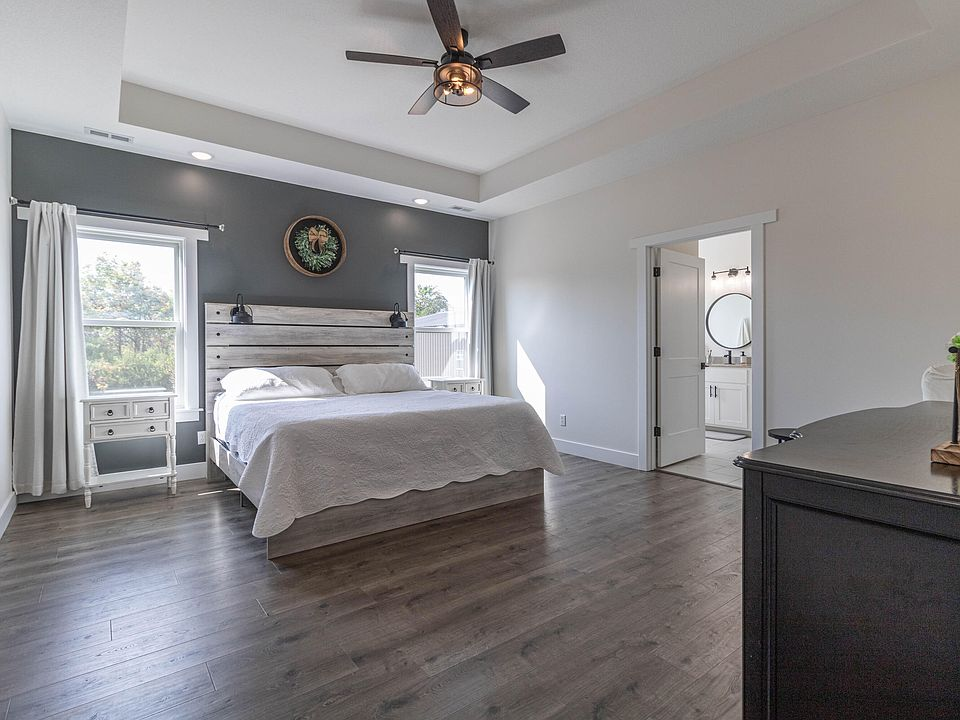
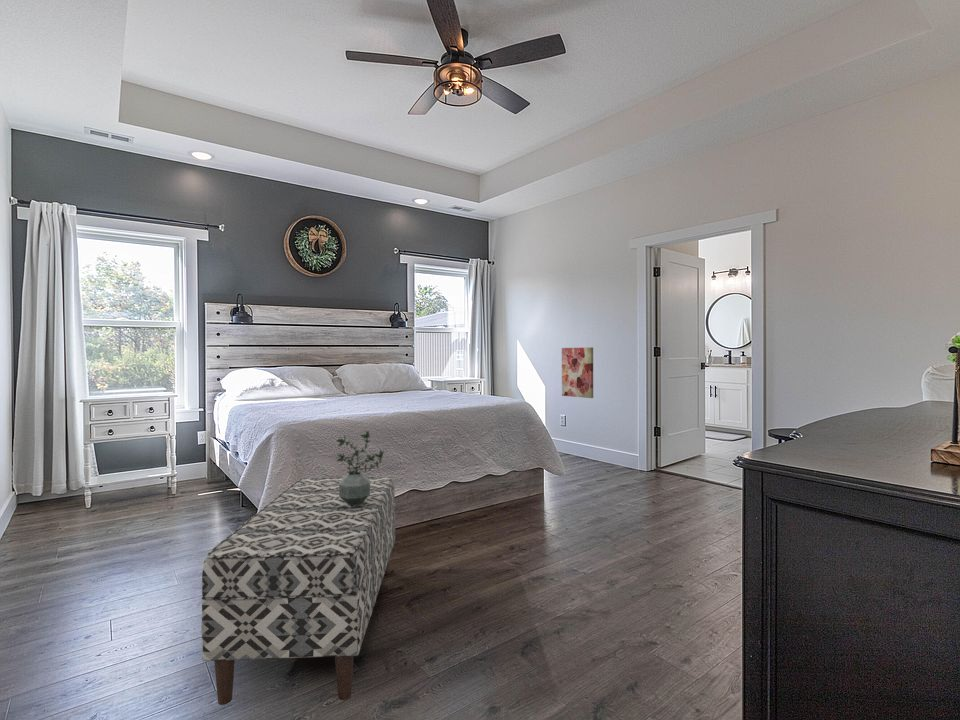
+ bench (322, 564)
+ wall art (577, 372)
+ potted plant (359, 466)
